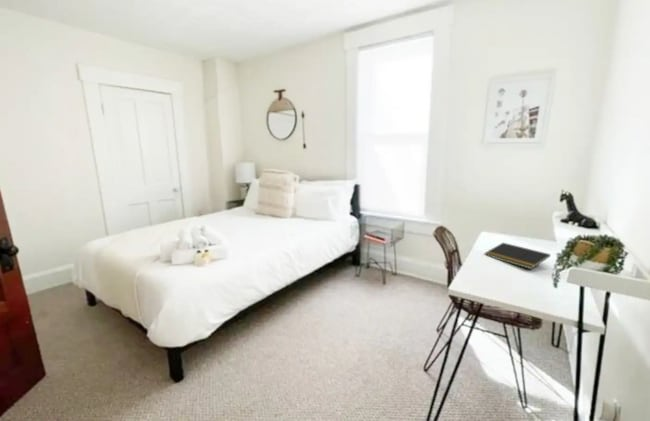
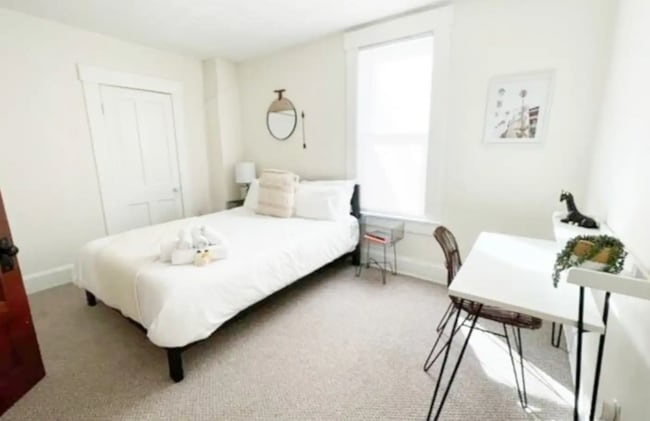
- notepad (515, 254)
